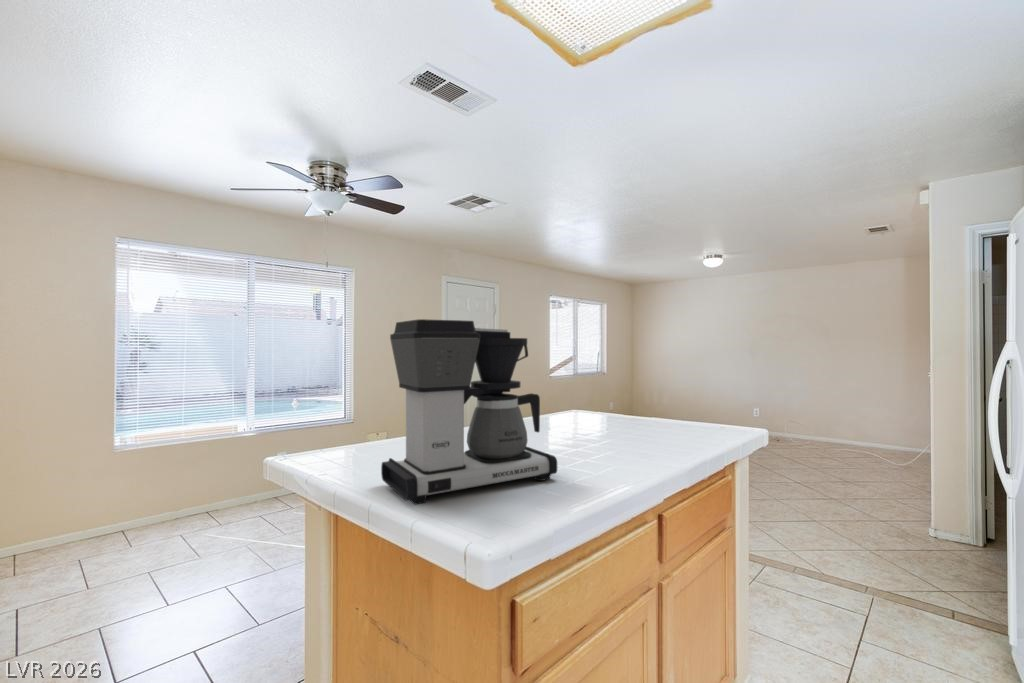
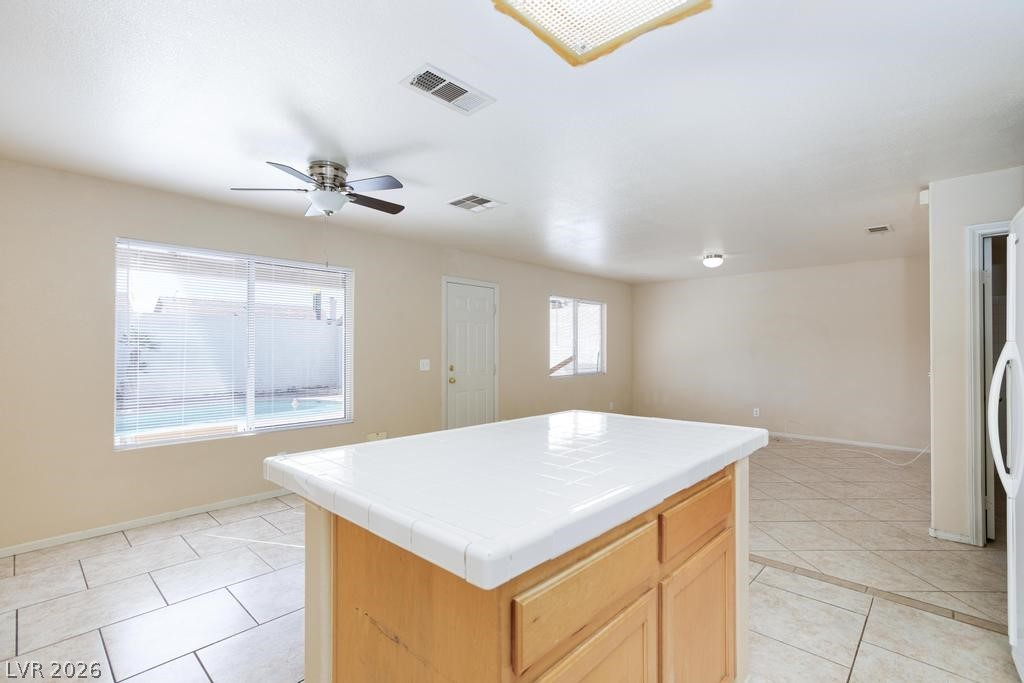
- coffee maker (477, 402)
